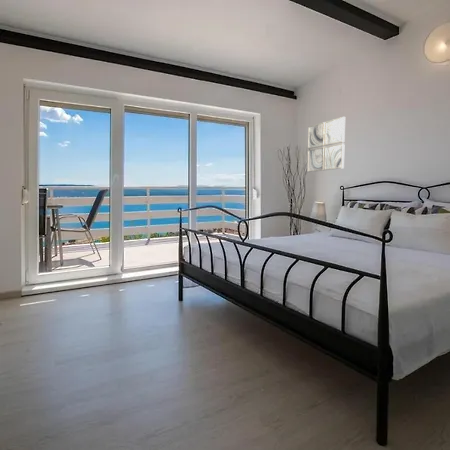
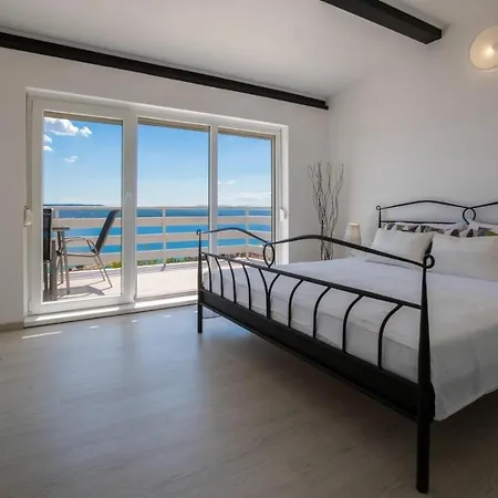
- wall art (324, 145)
